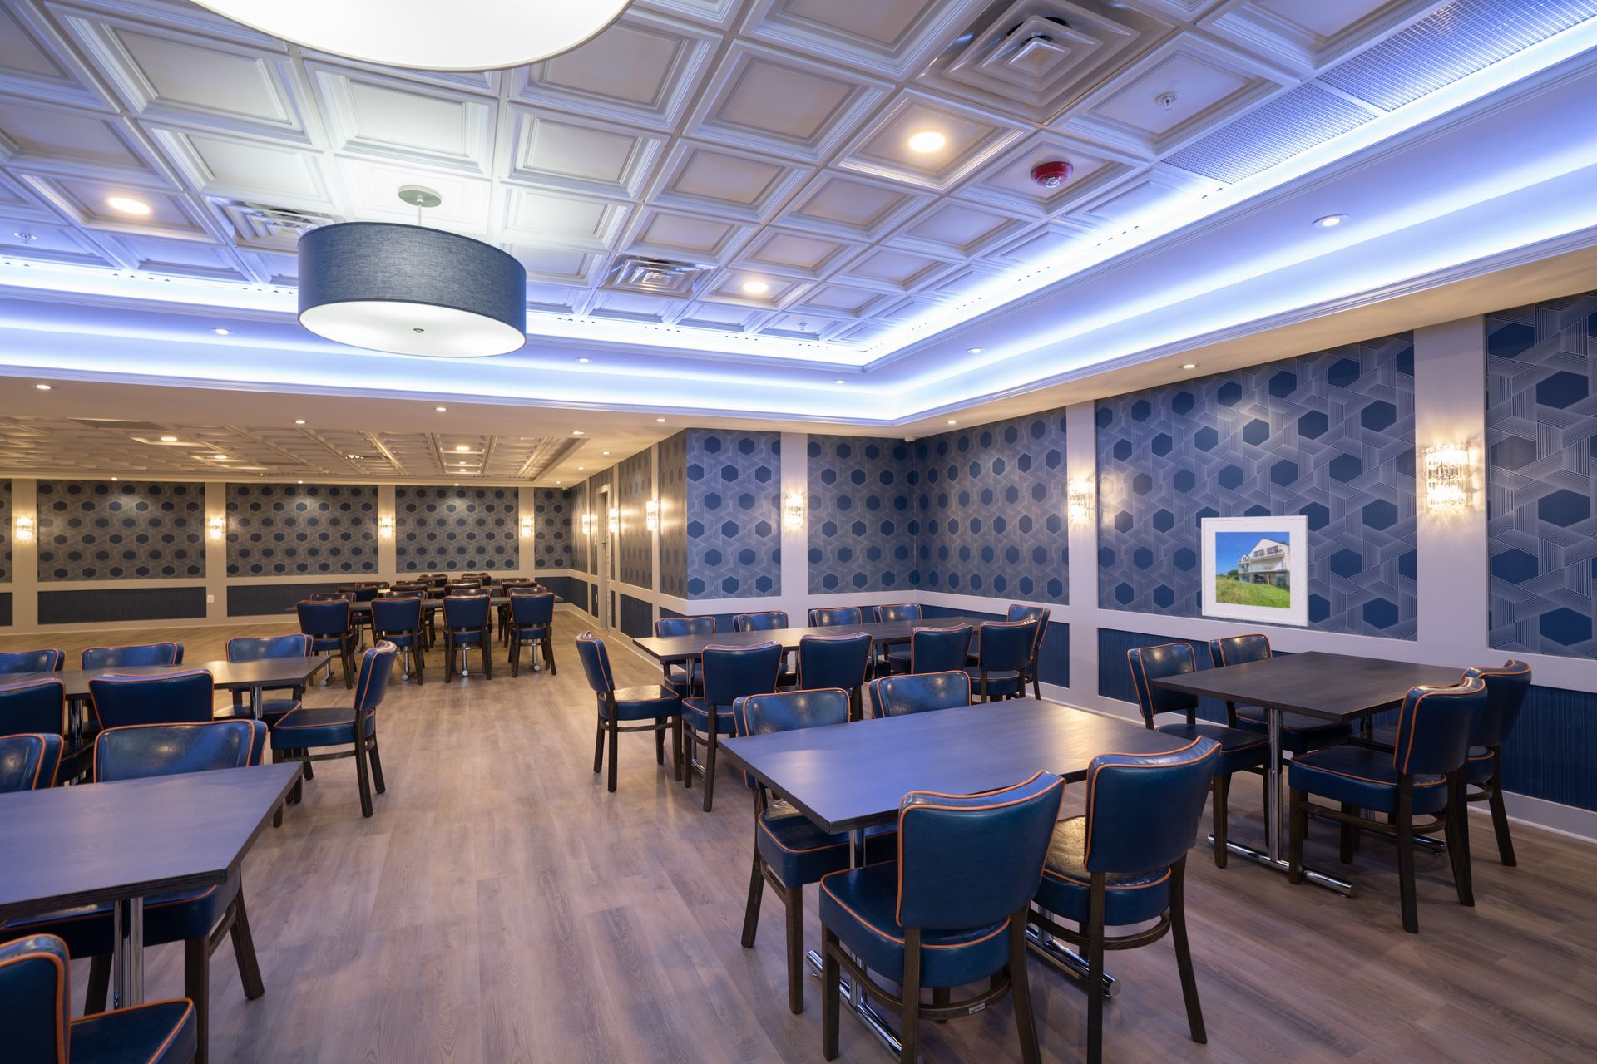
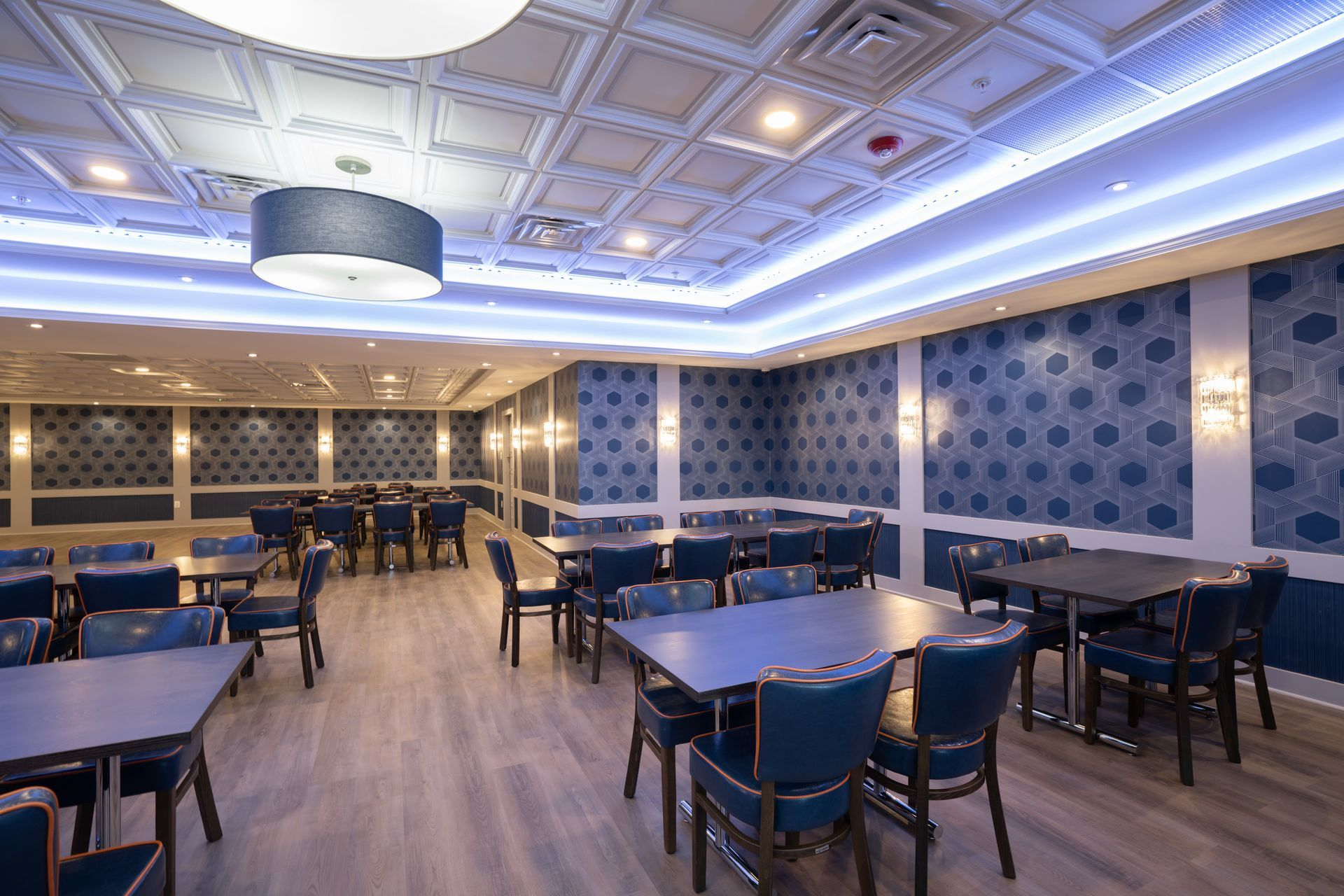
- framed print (1251, 569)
